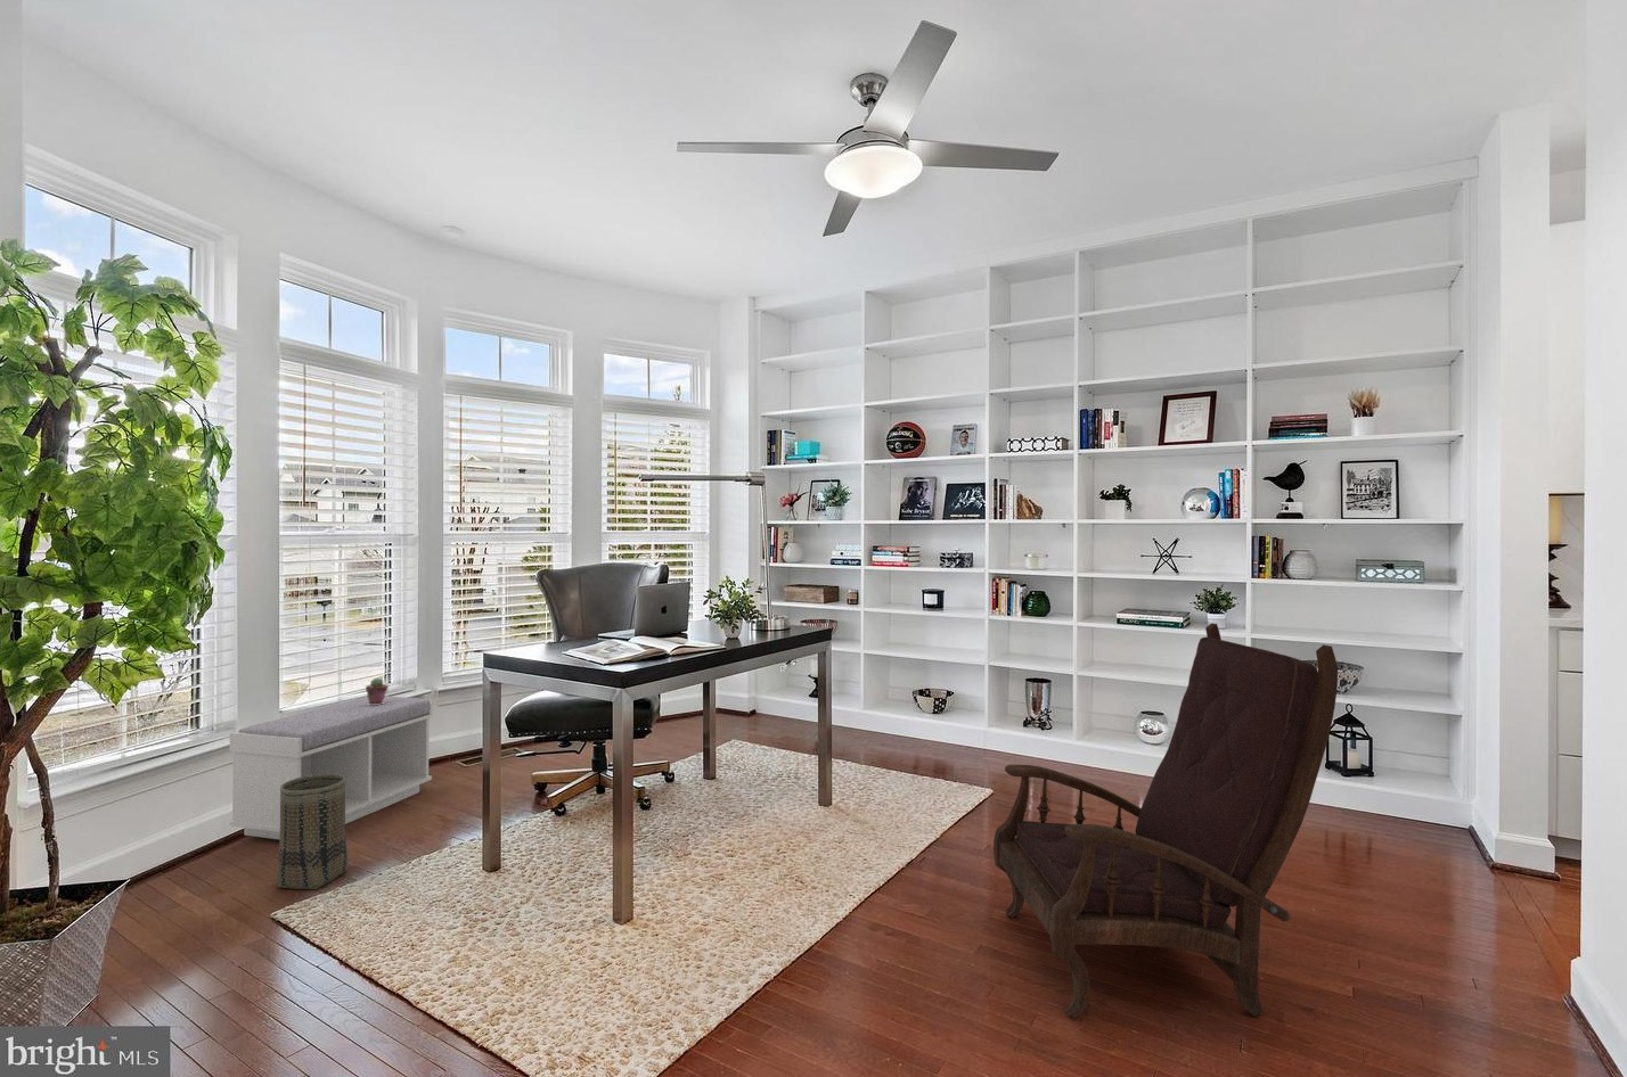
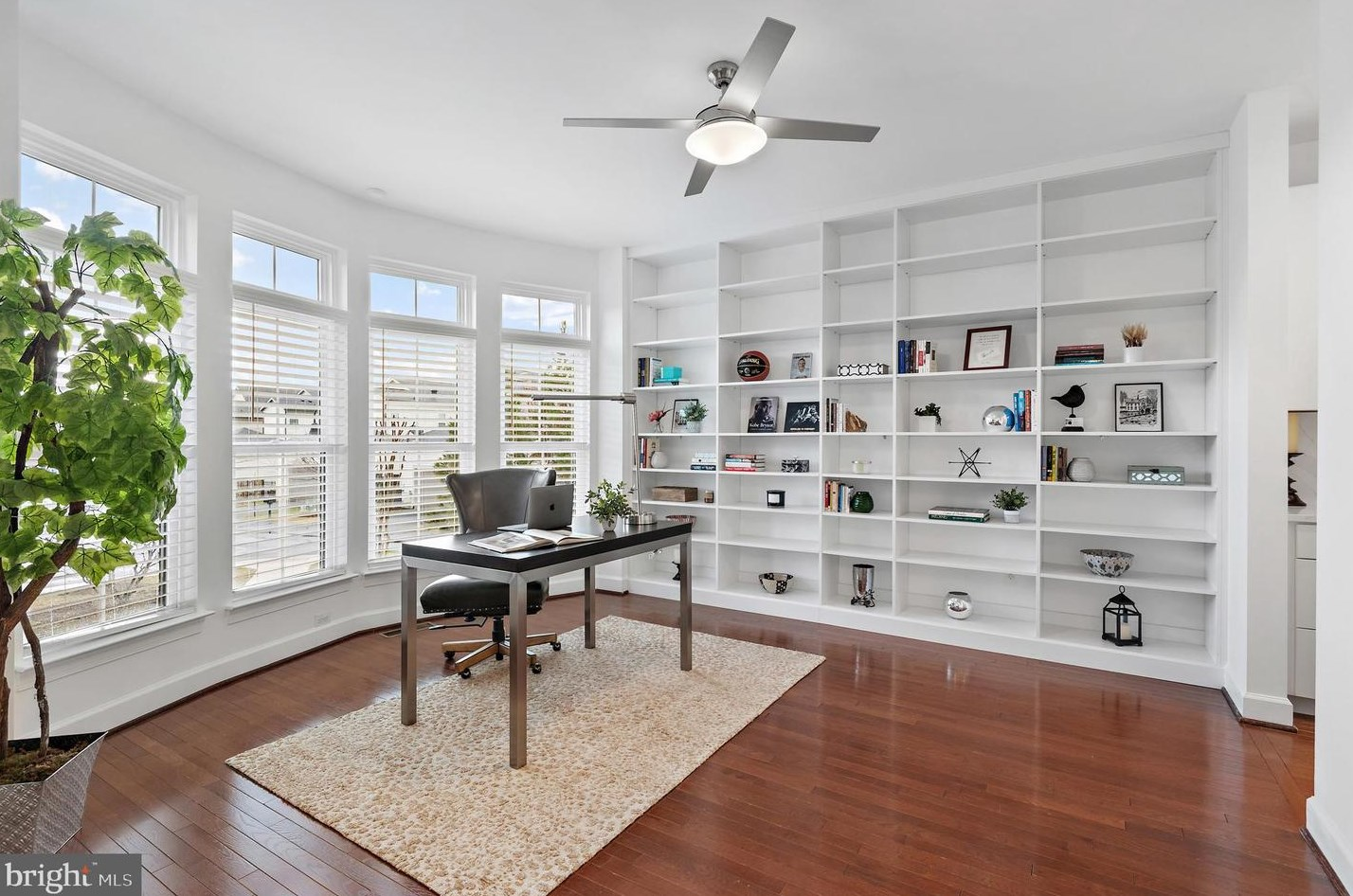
- bench (340, 761)
- potted succulent (376, 690)
- armchair (1146, 795)
- basket (313, 829)
